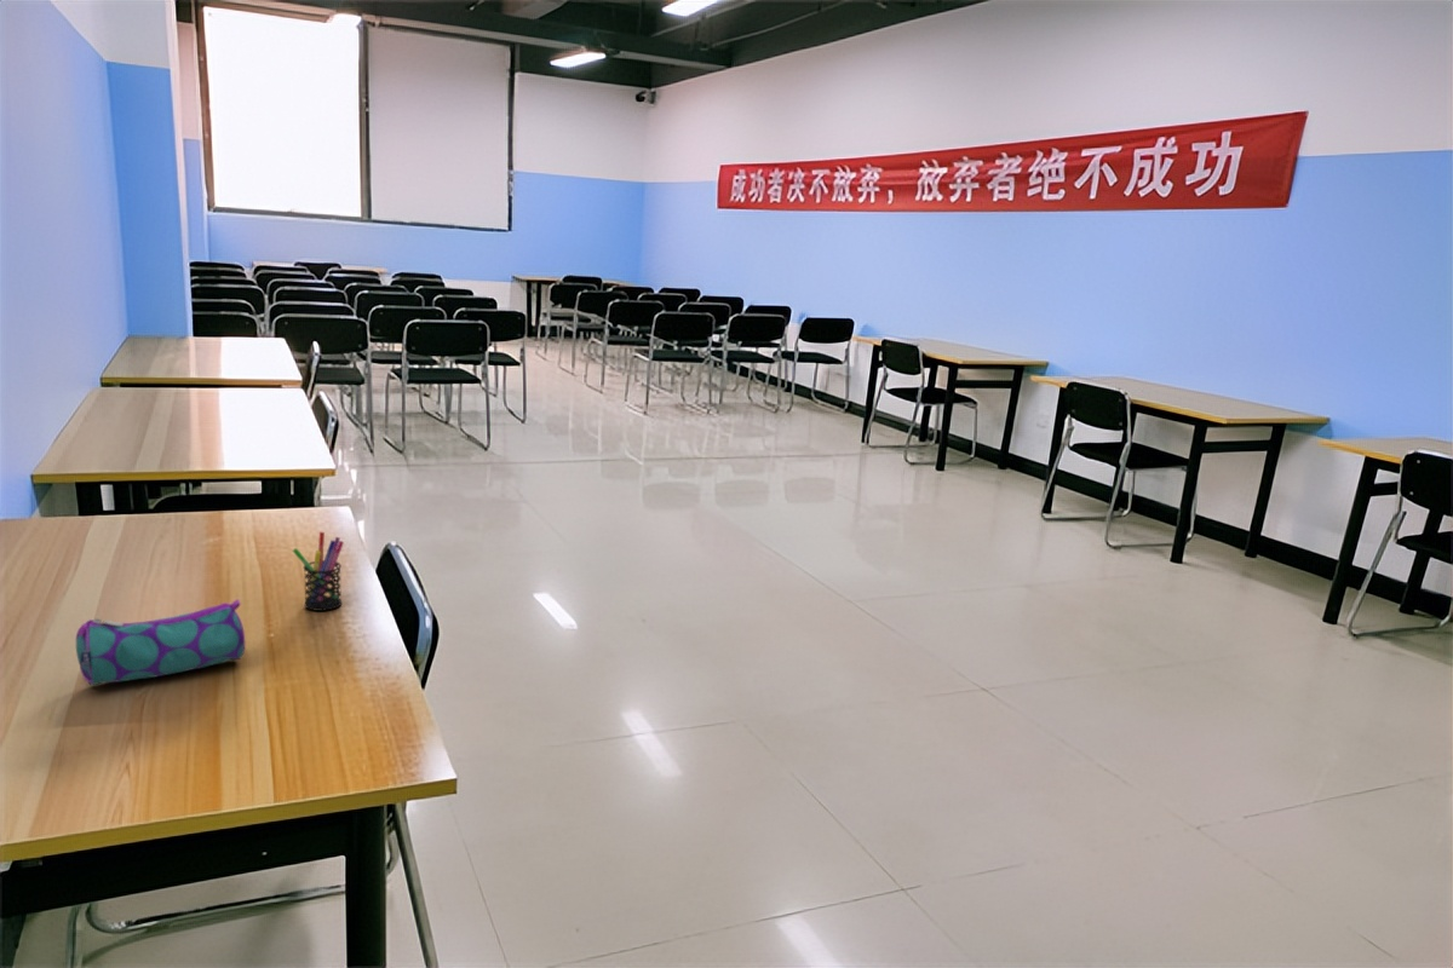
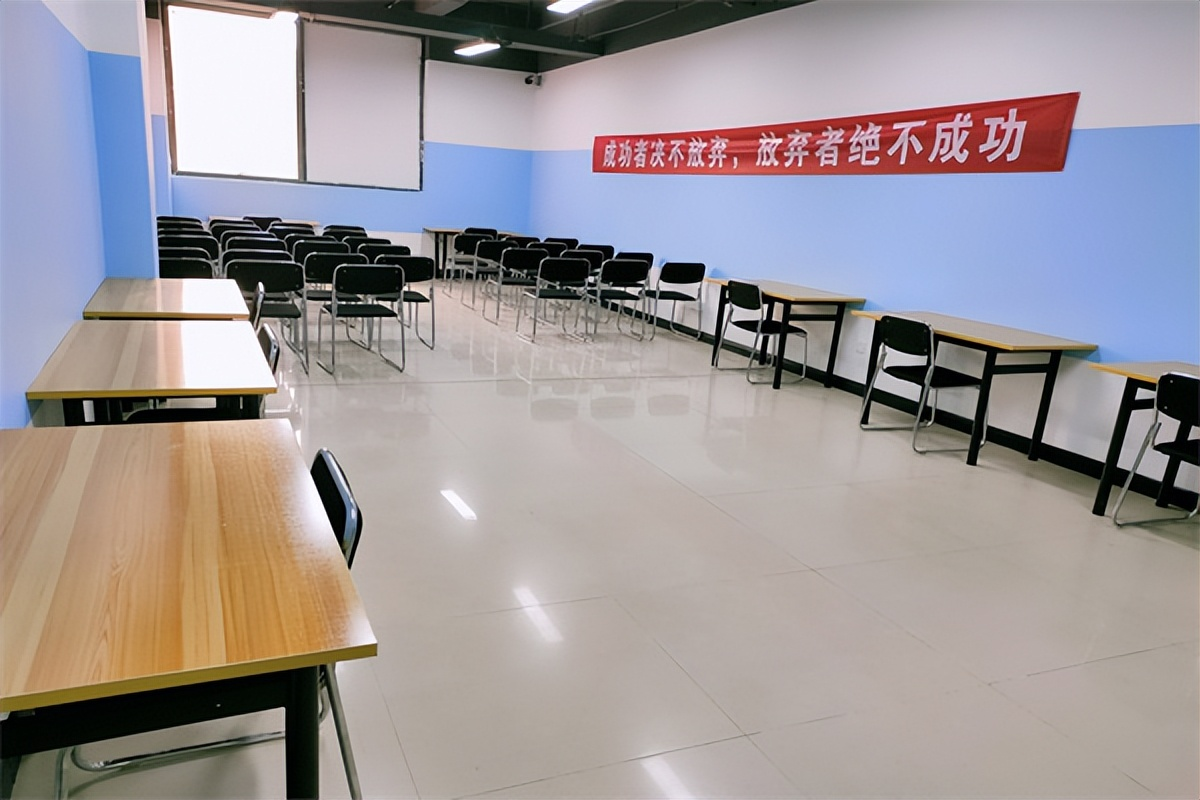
- pen holder (317, 570)
- pencil case (162, 640)
